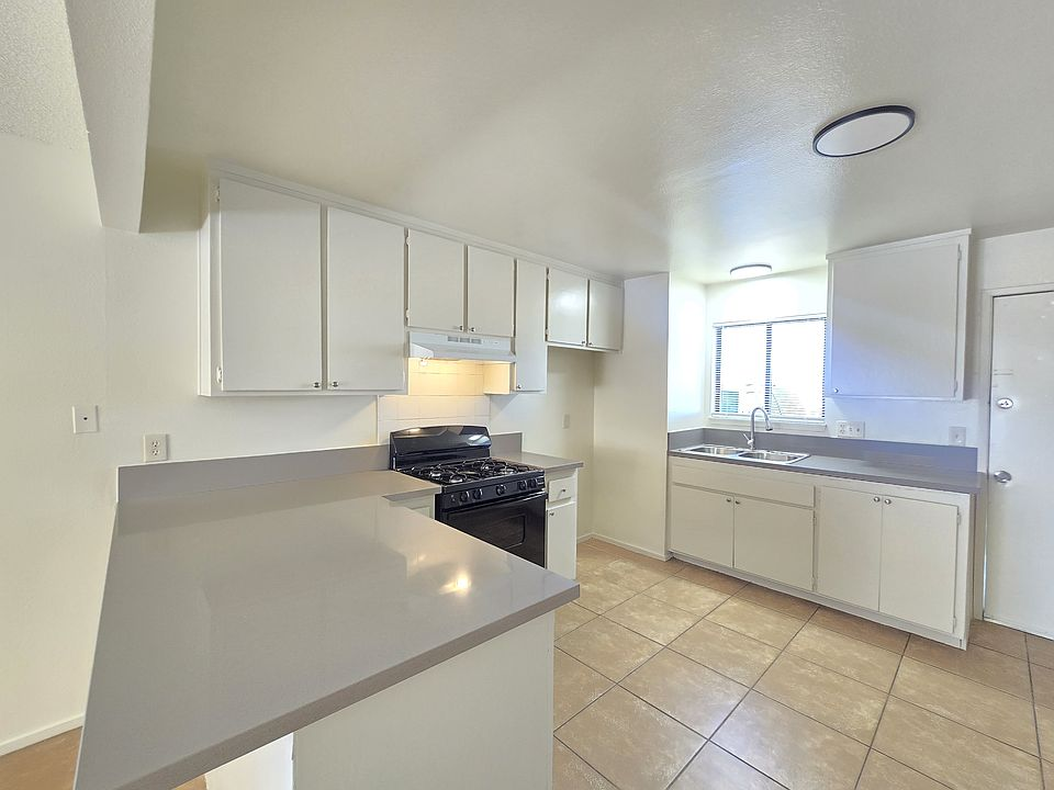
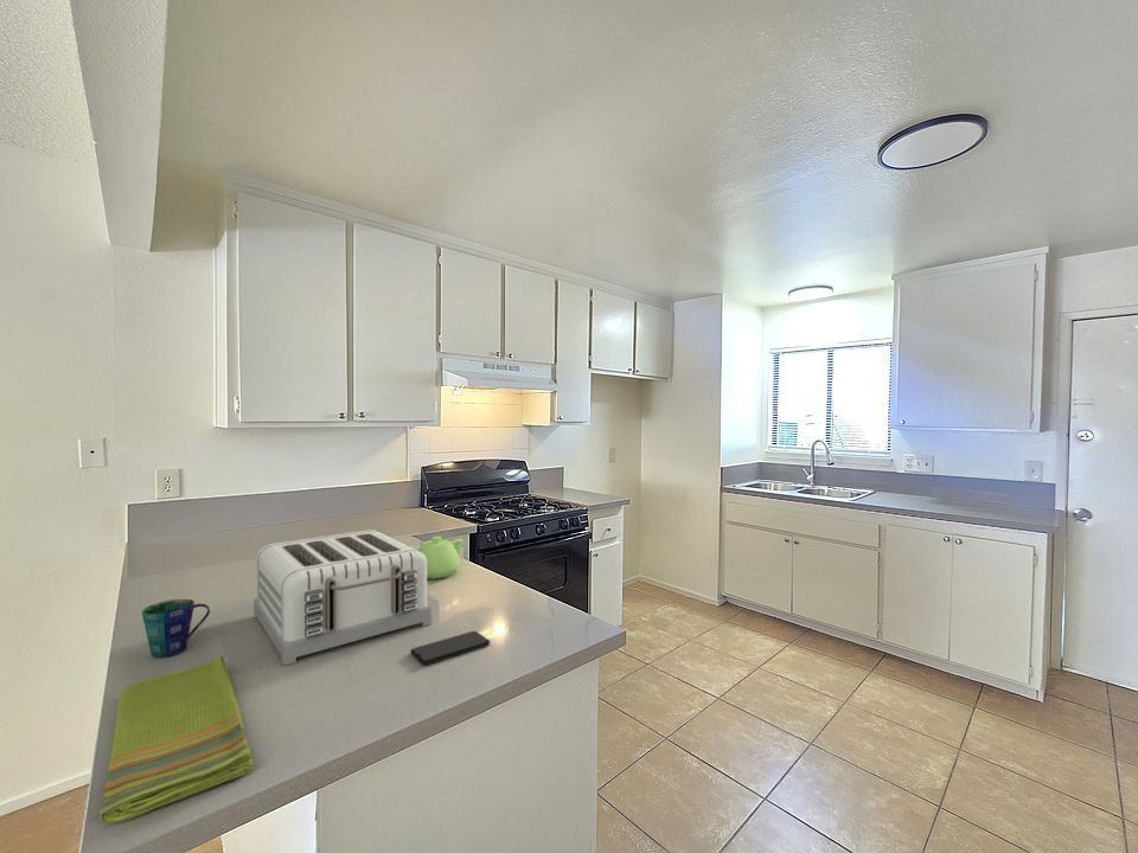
+ cup (177, 627)
+ teapot (434, 556)
+ toaster (344, 585)
+ dish towel (178, 720)
+ smartphone (450, 646)
